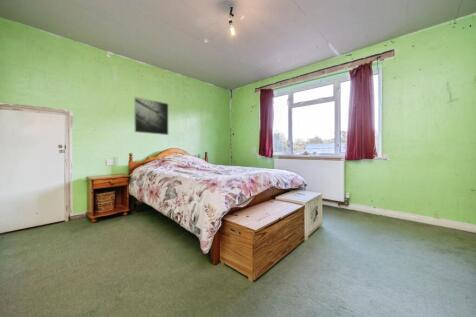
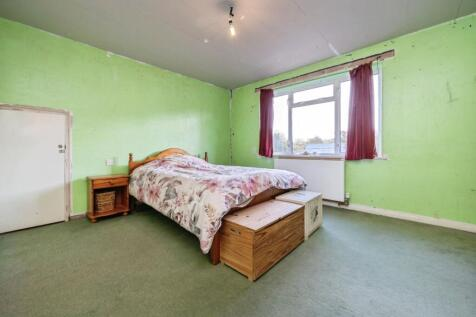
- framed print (152, 117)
